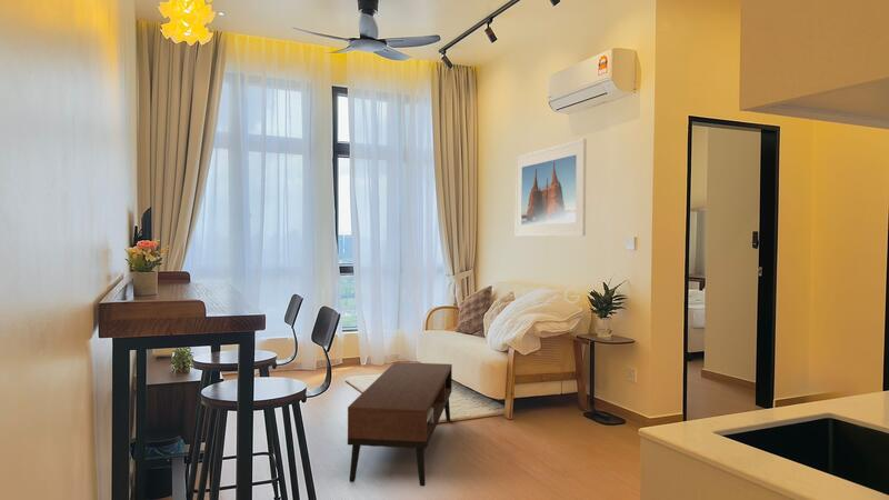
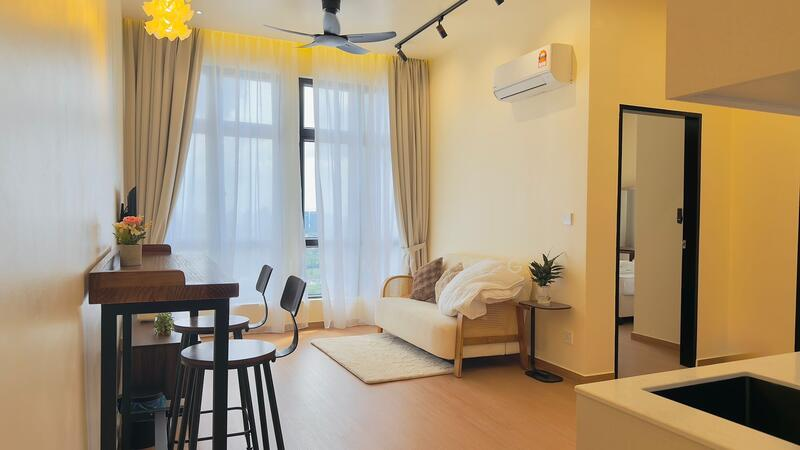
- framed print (547, 192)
- coffee table (407, 413)
